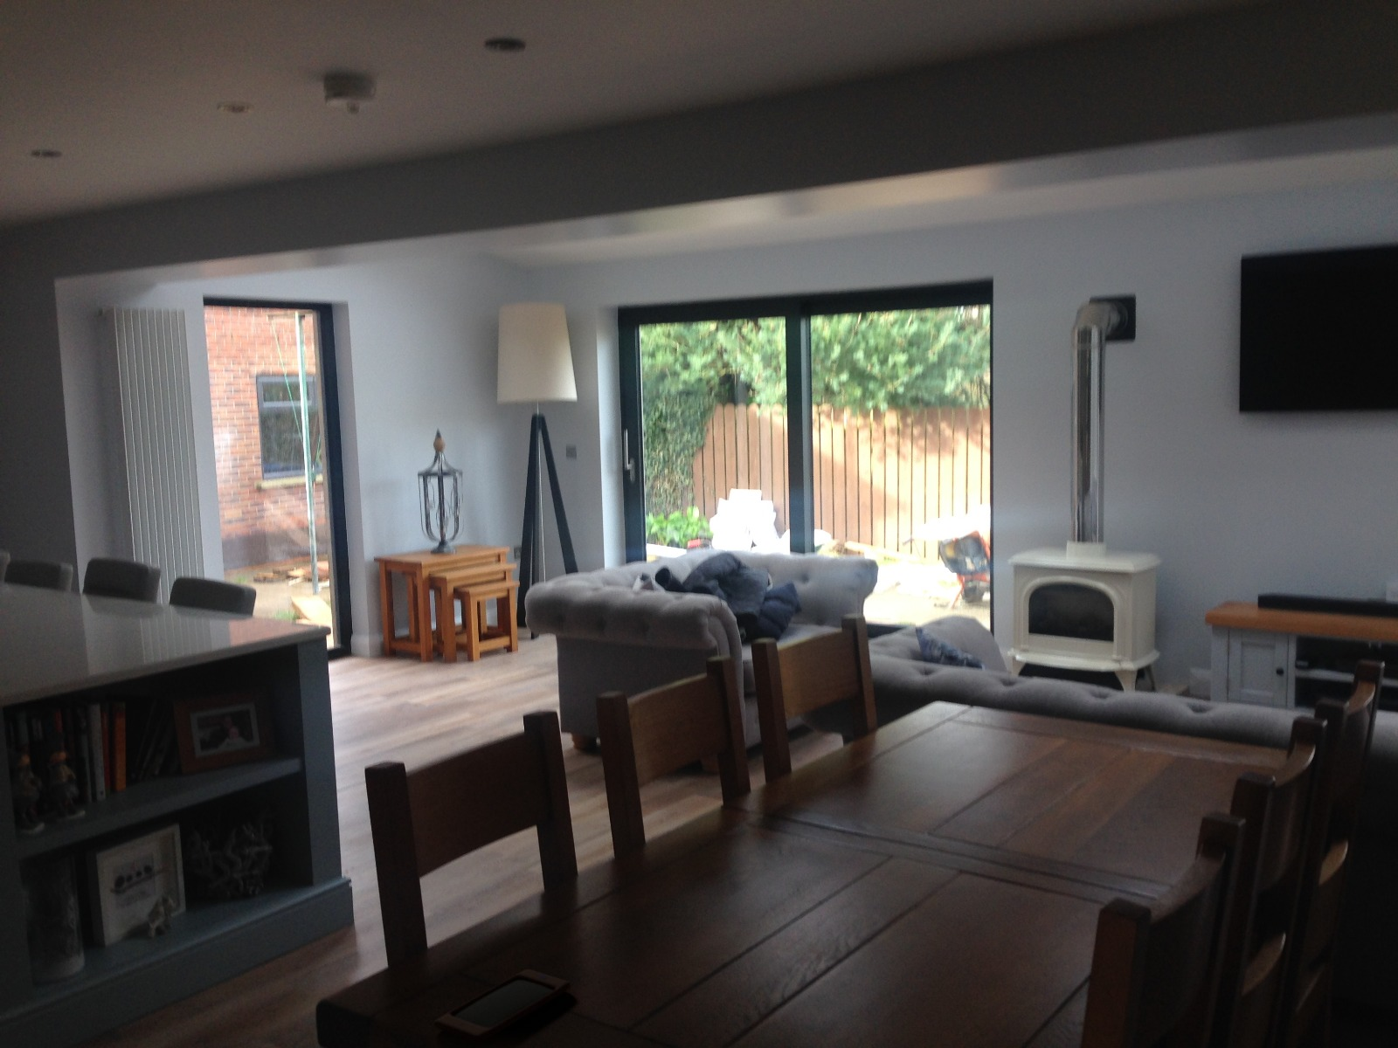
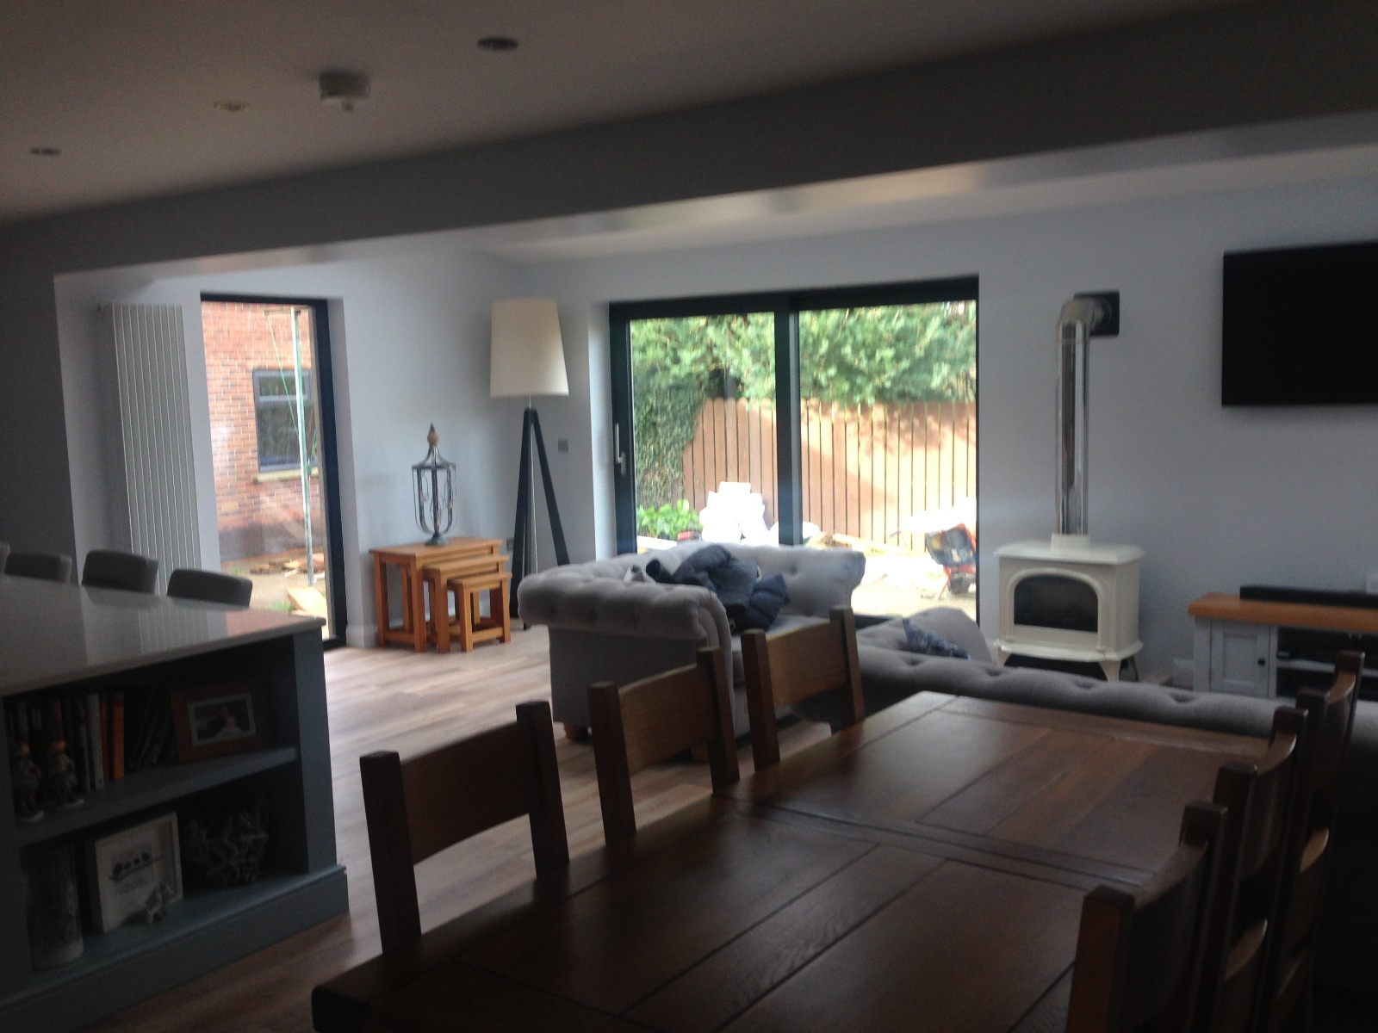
- smartphone (504, 1004)
